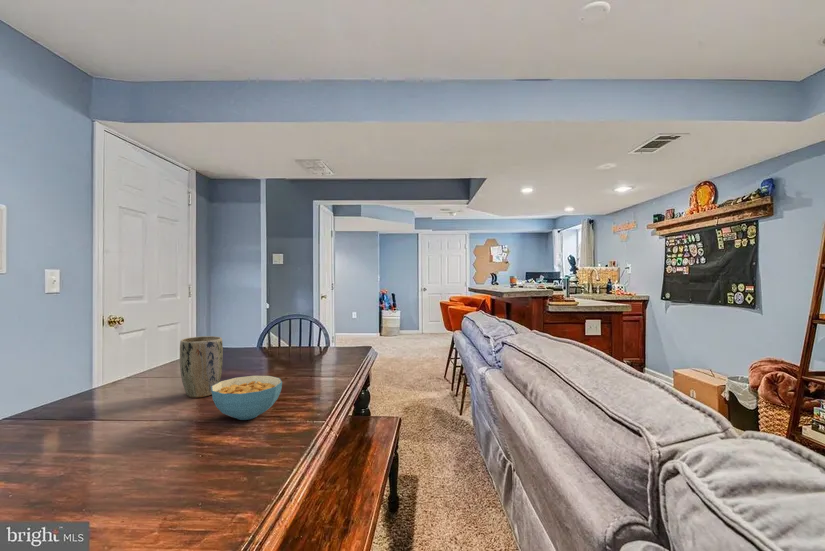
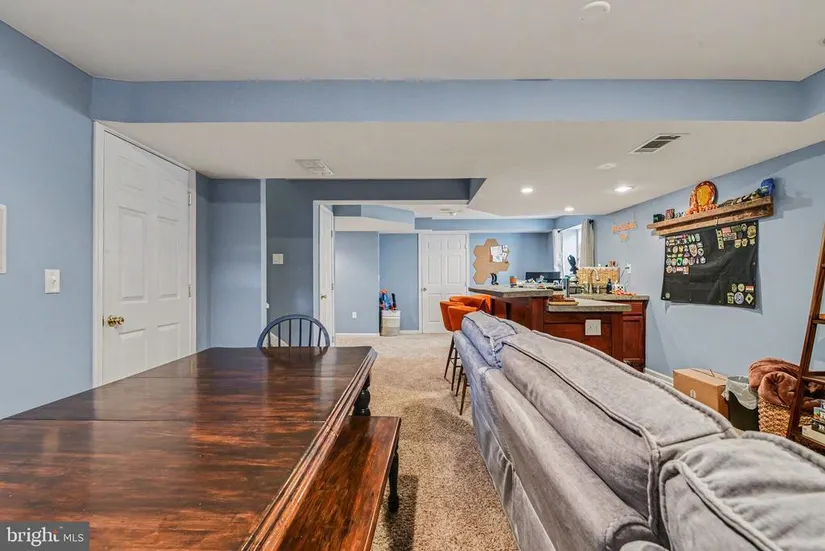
- plant pot (201, 366)
- cereal bowl (247, 400)
